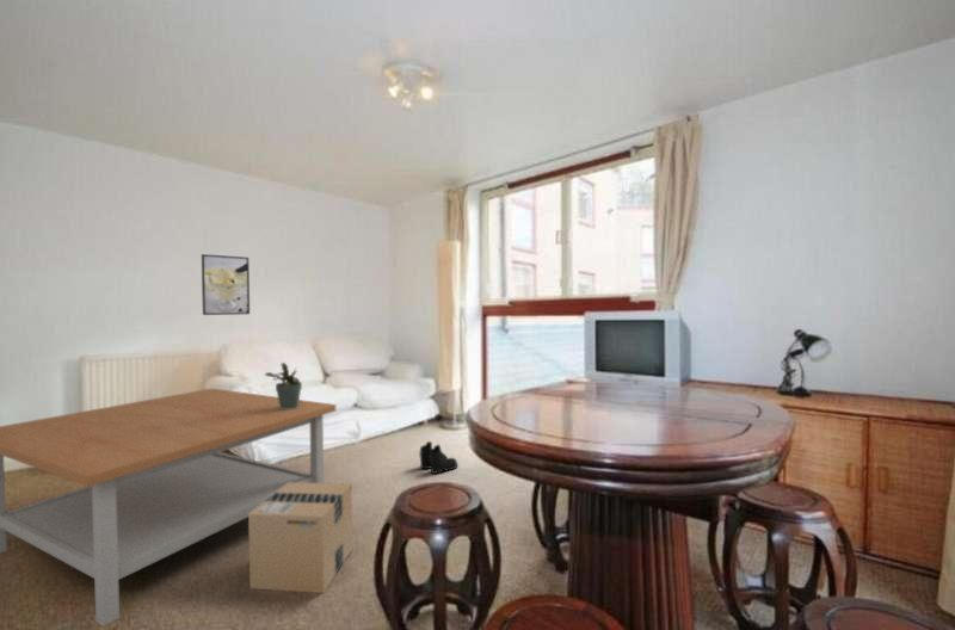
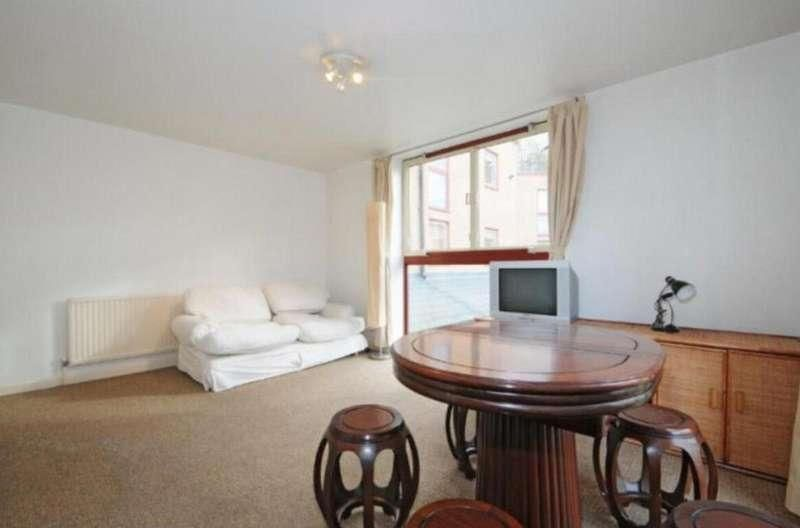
- cardboard box (304, 532)
- boots (438, 455)
- coffee table (172, 472)
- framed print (226, 285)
- potted plant (284, 384)
